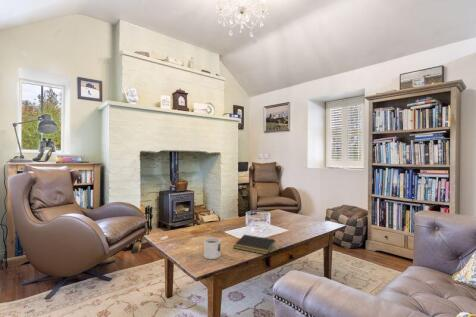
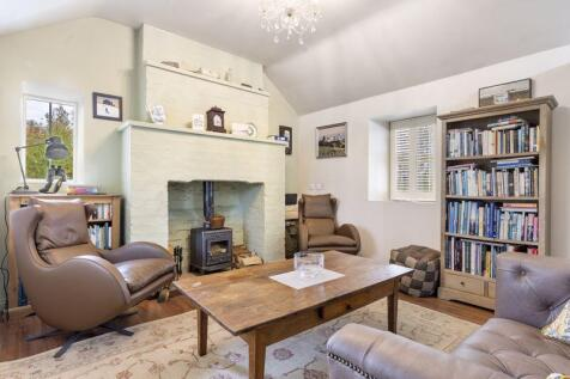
- mug (211, 247)
- notepad (254, 243)
